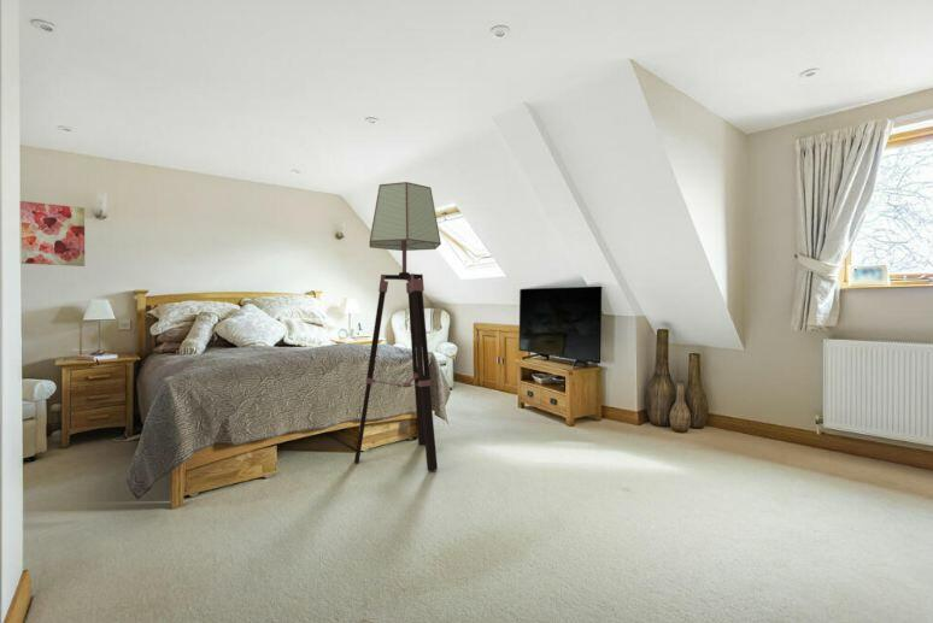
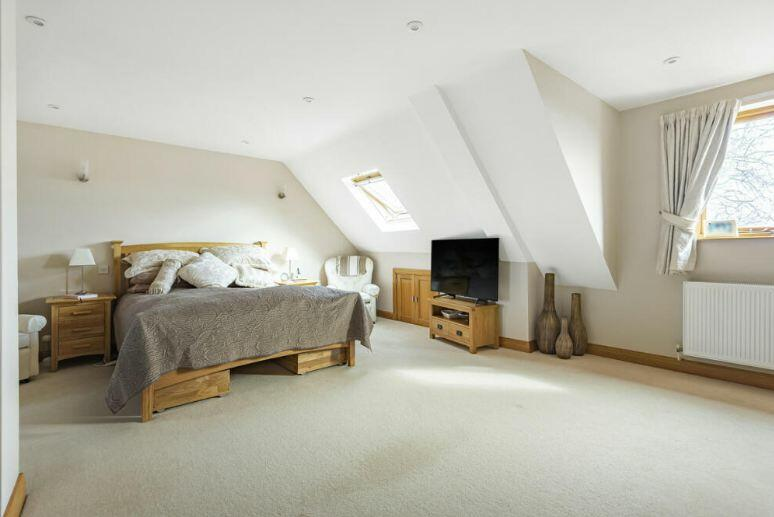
- floor lamp (410, 323)
- wall art (53, 234)
